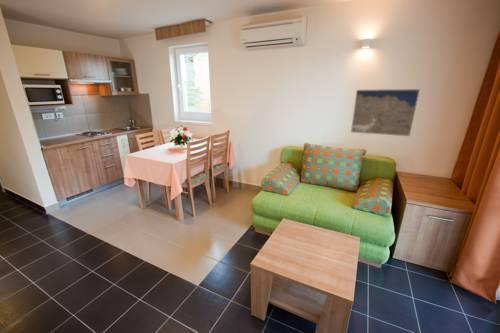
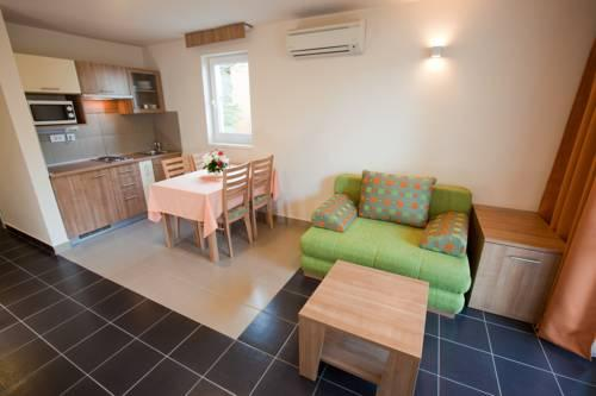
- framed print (382, 112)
